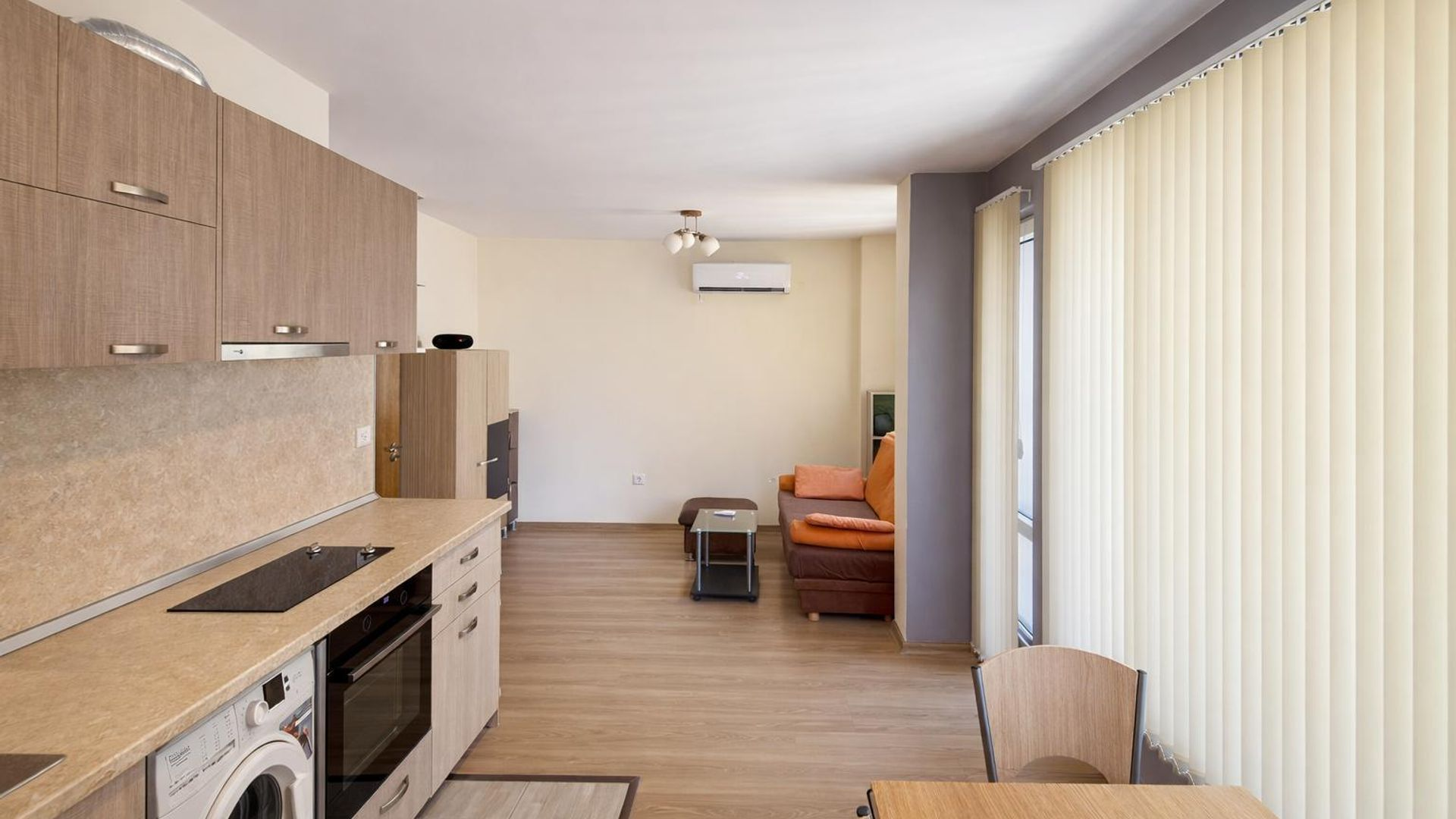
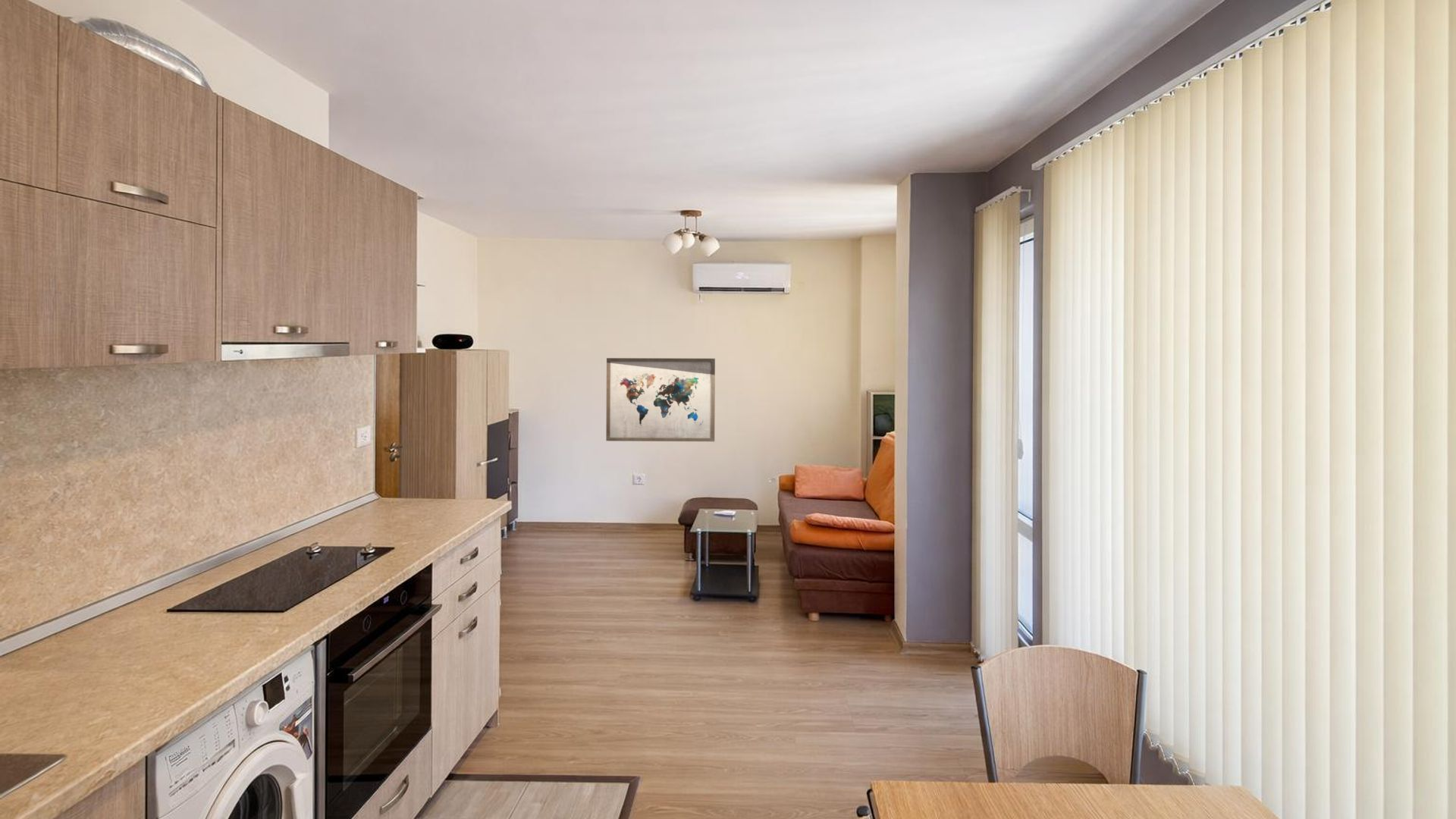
+ wall art (661, 400)
